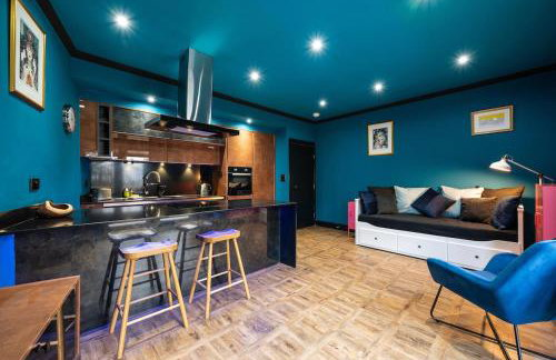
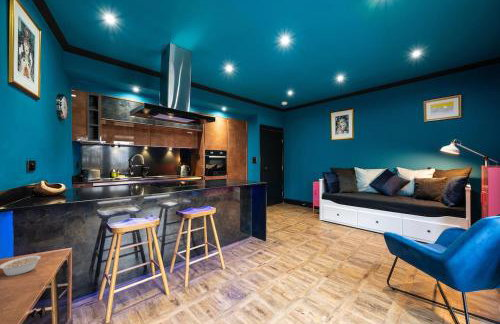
+ legume (22, 264)
